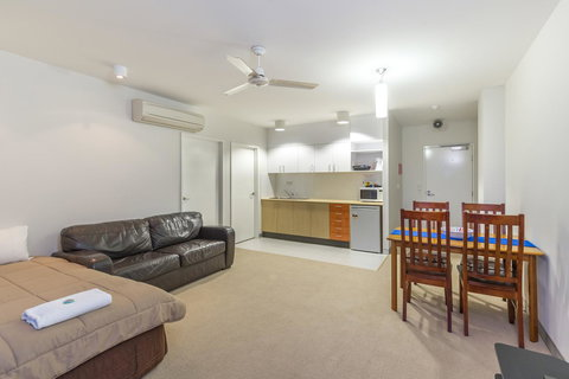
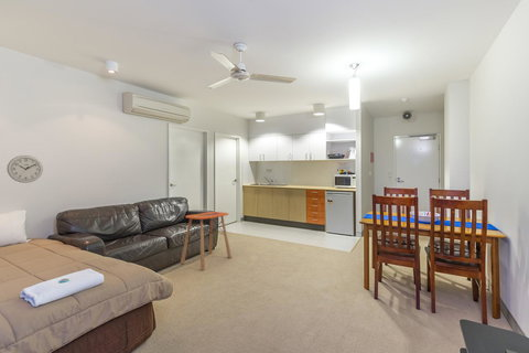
+ side table (206, 236)
+ wall clock (25, 169)
